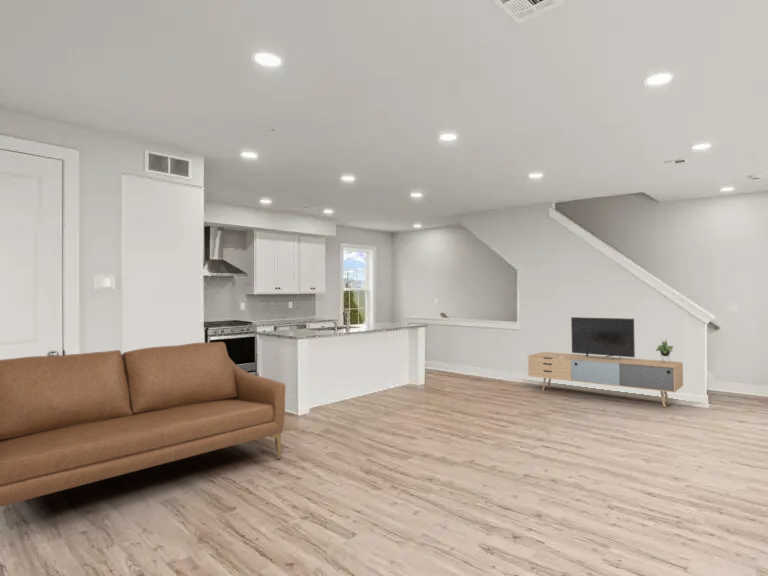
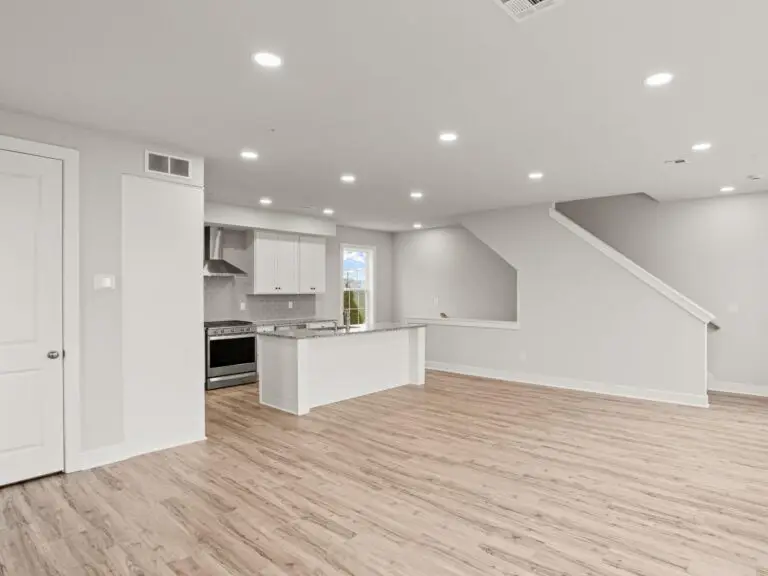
- media console (601, 357)
- sofa (136, 414)
